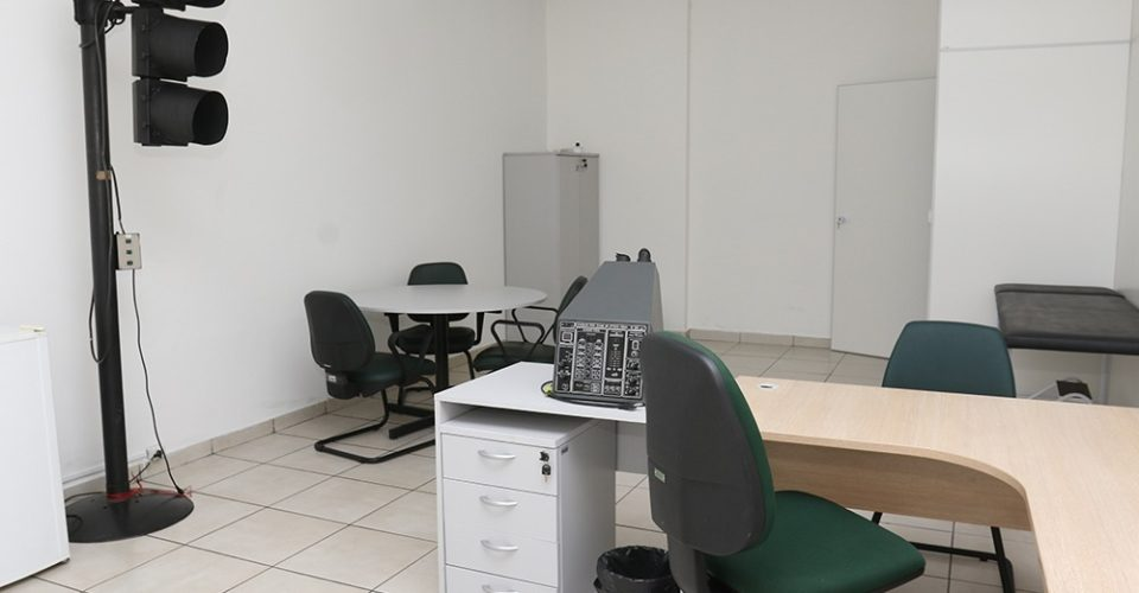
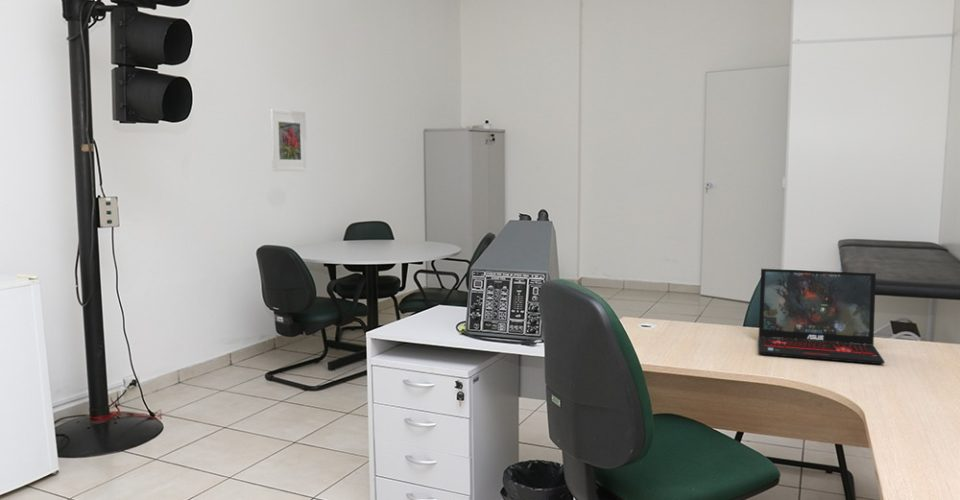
+ laptop (818, 313)
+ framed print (289, 141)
